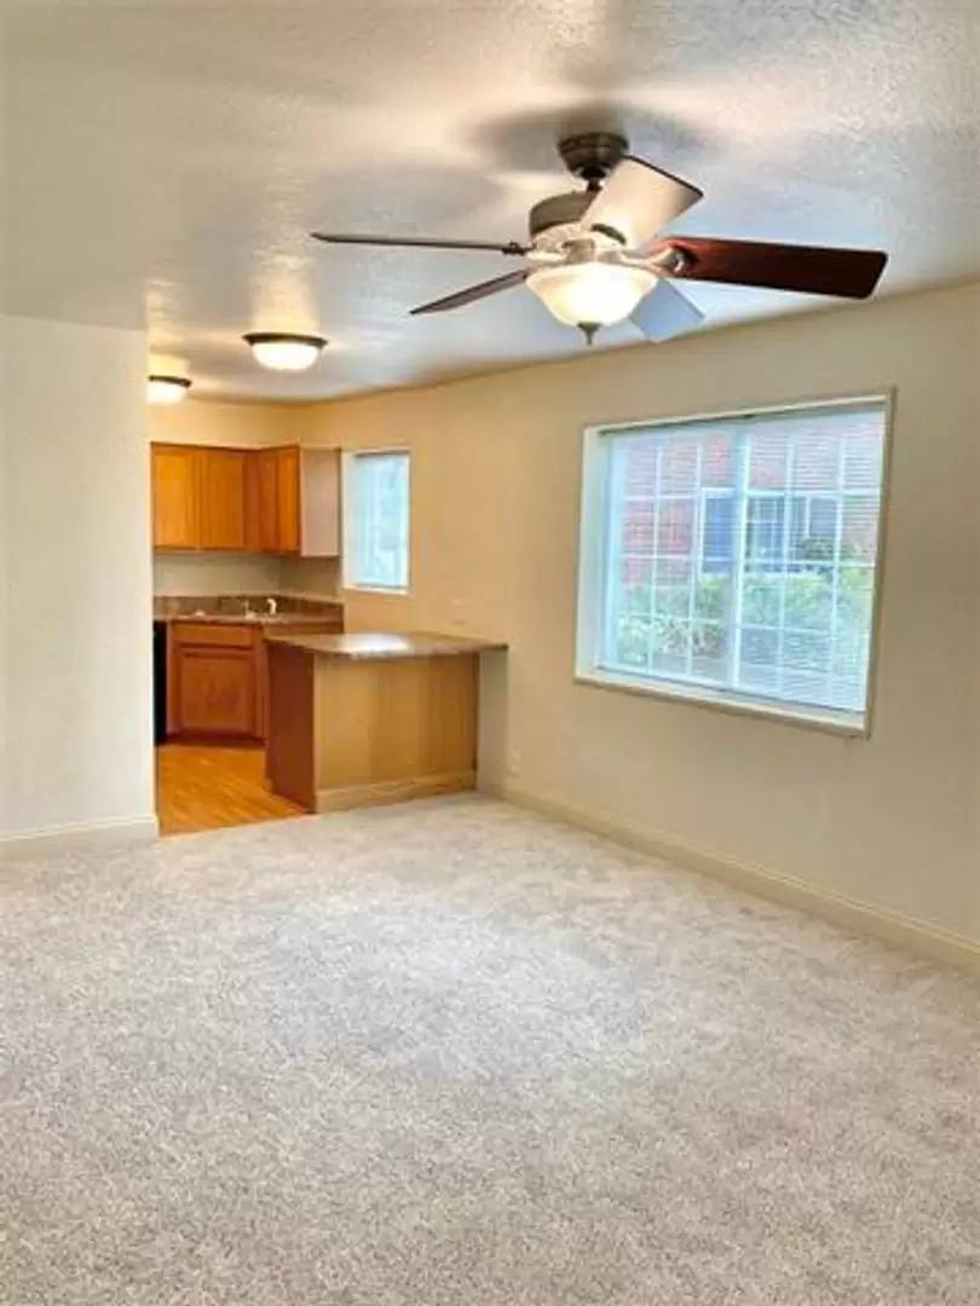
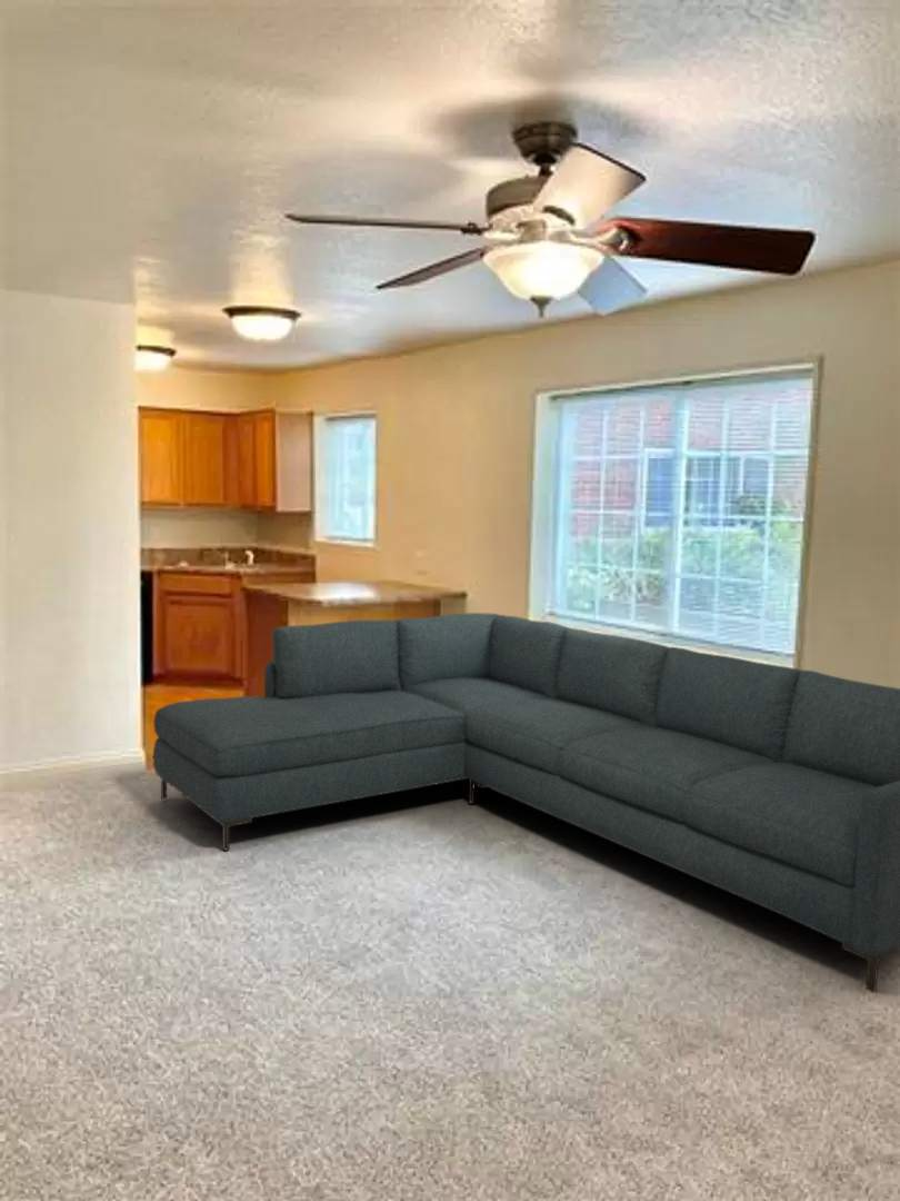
+ sofa (514, 758)
